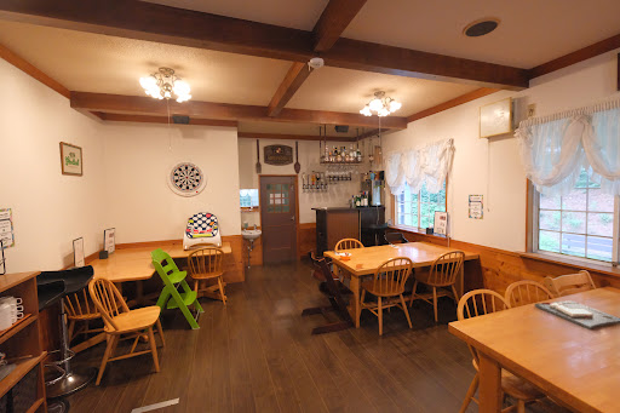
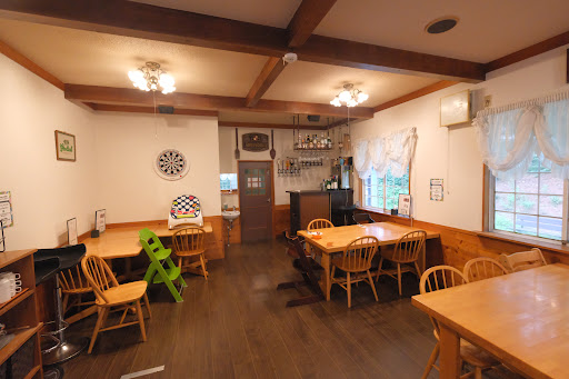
- board game (575, 311)
